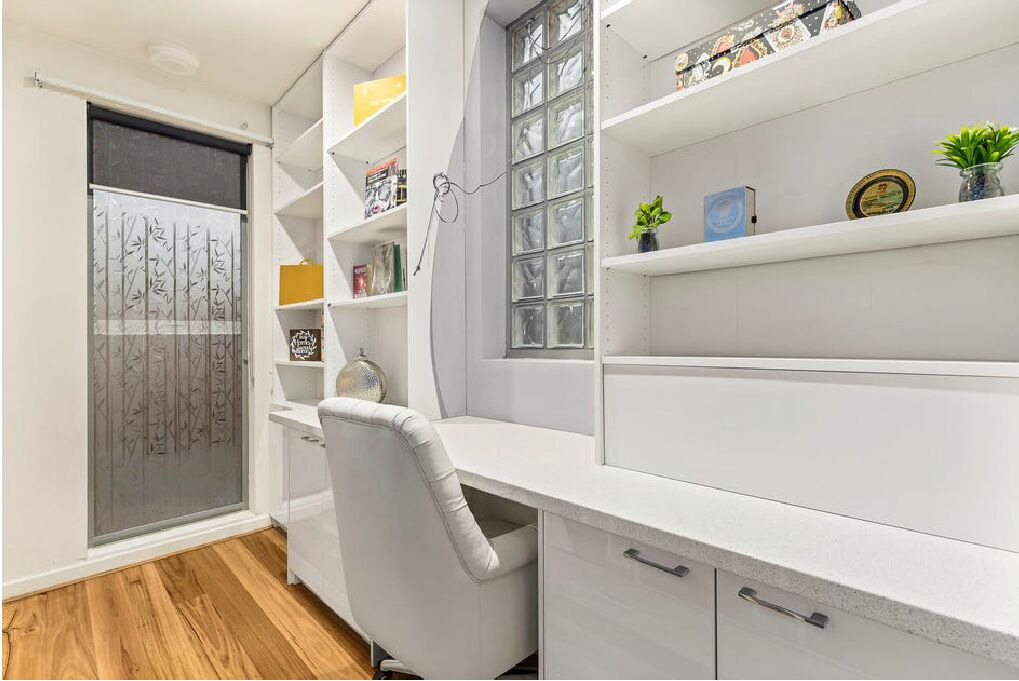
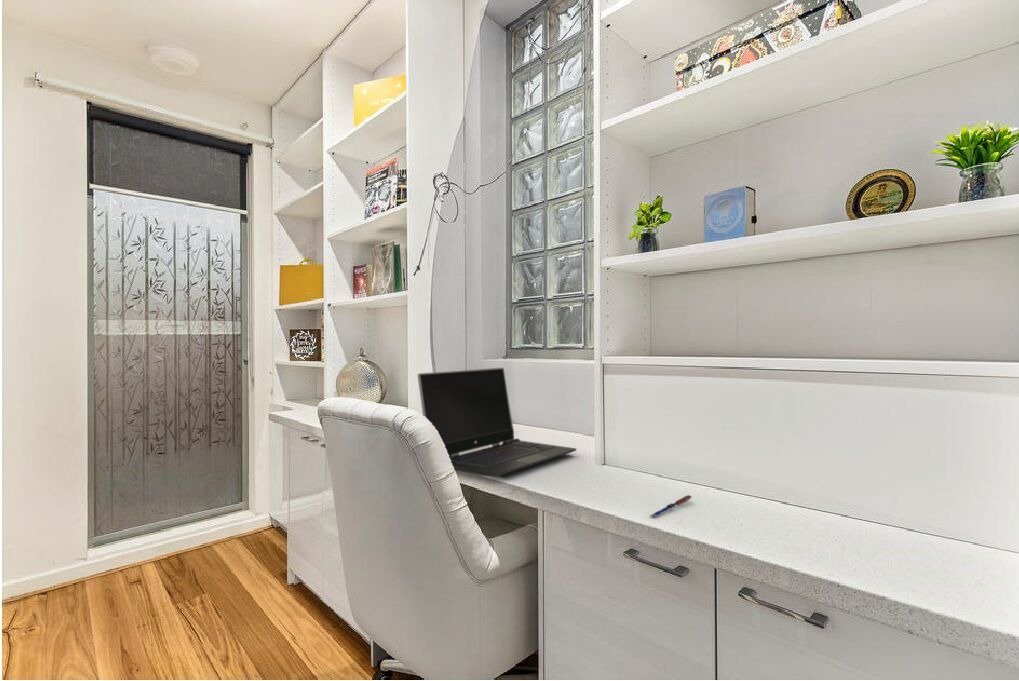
+ laptop computer (499, 415)
+ pen (671, 505)
